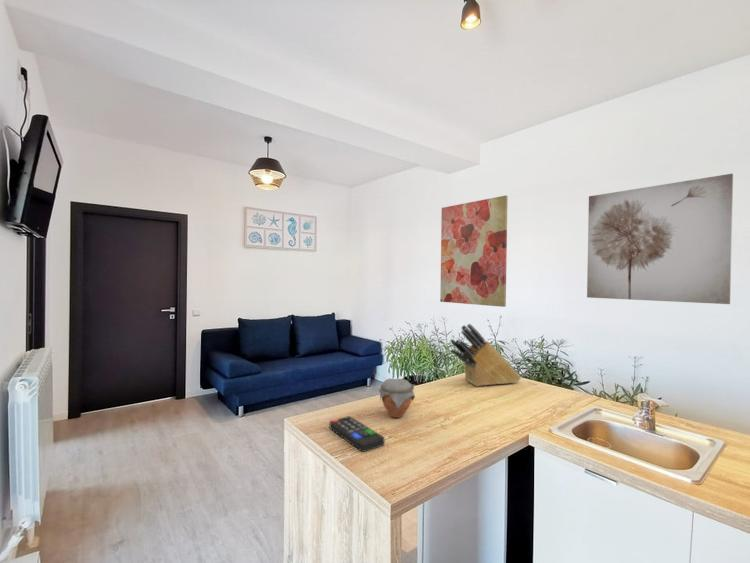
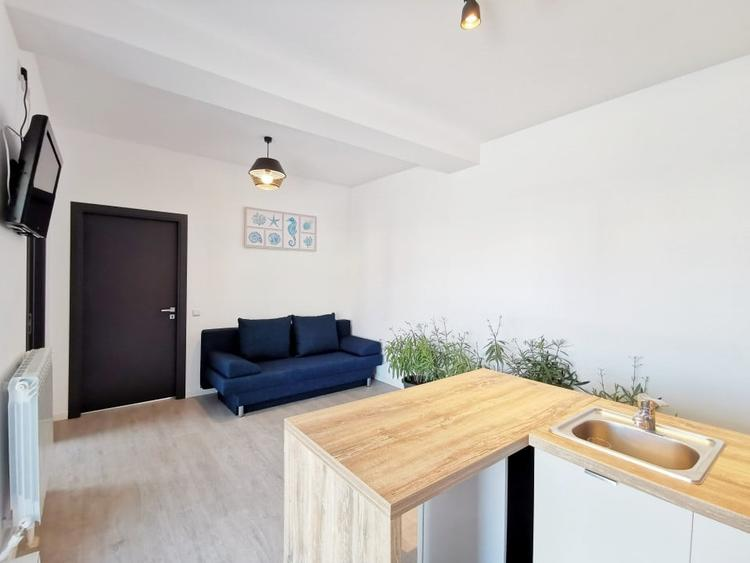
- wall art (650, 243)
- remote control (355, 431)
- wall art (471, 253)
- knife block (484, 352)
- jar (396, 398)
